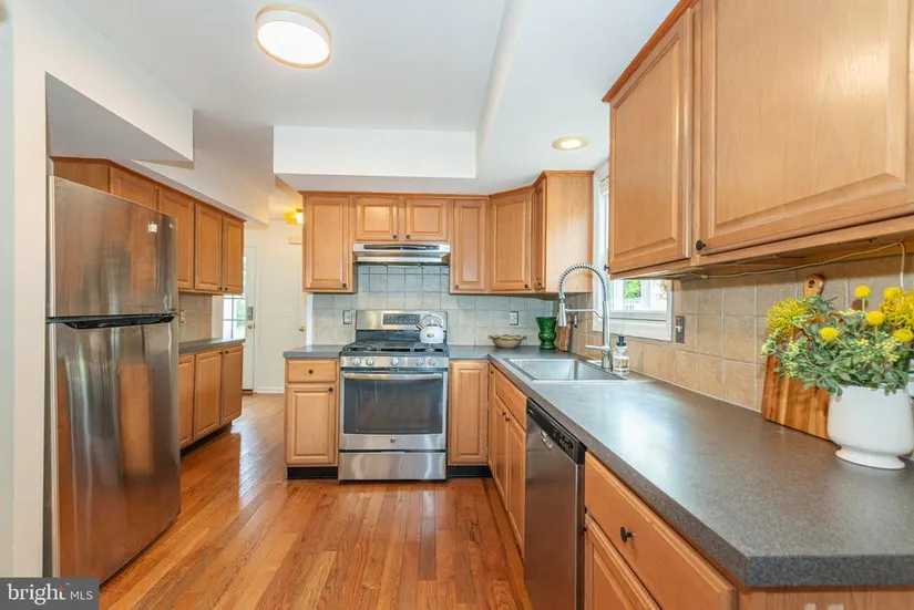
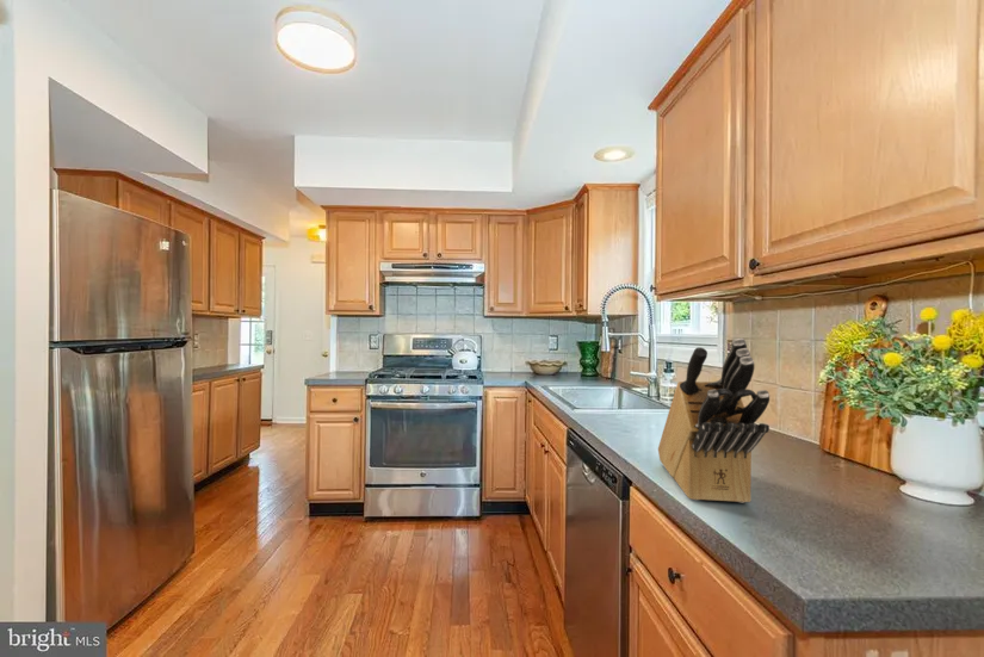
+ knife block (705, 411)
